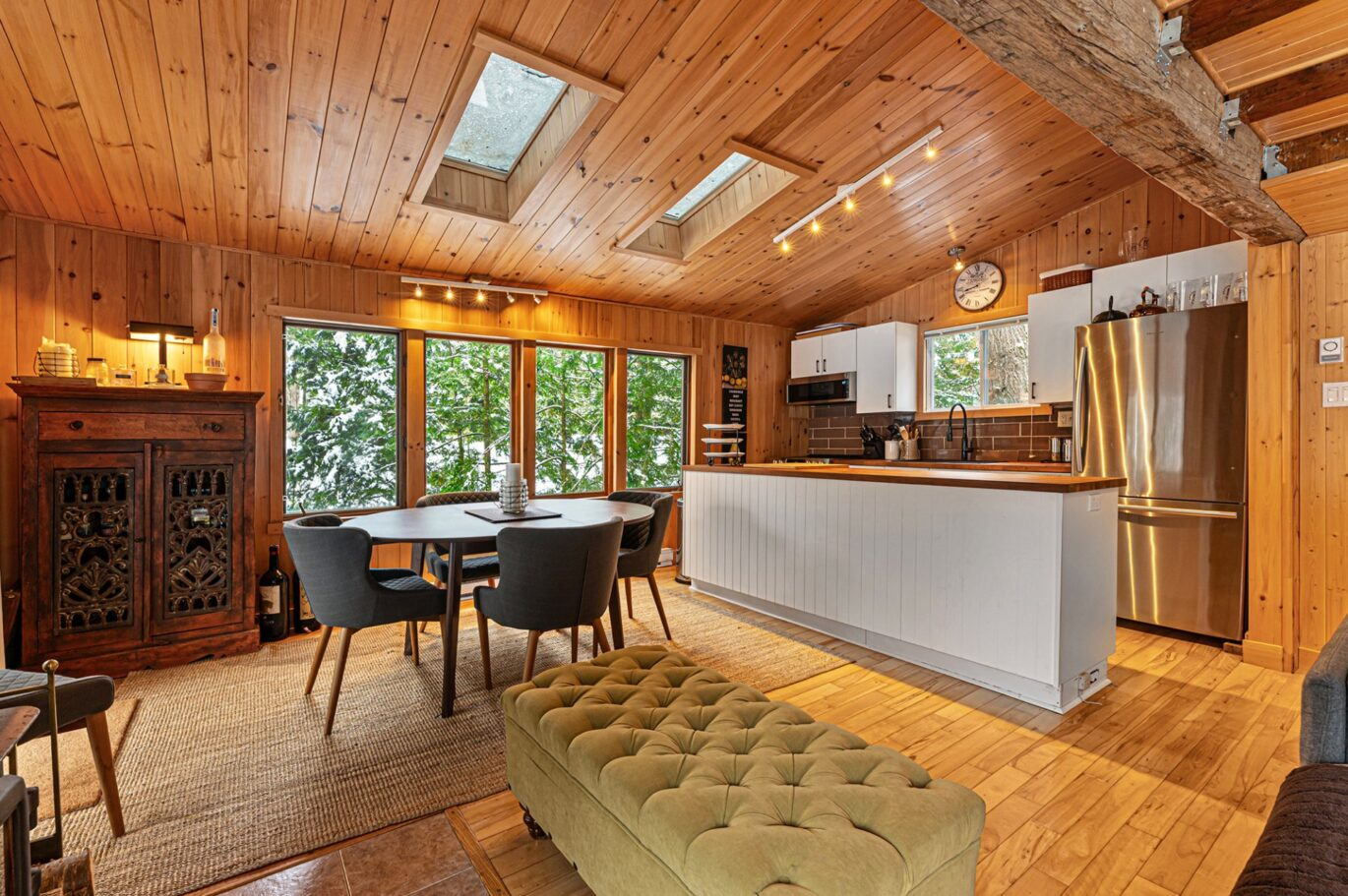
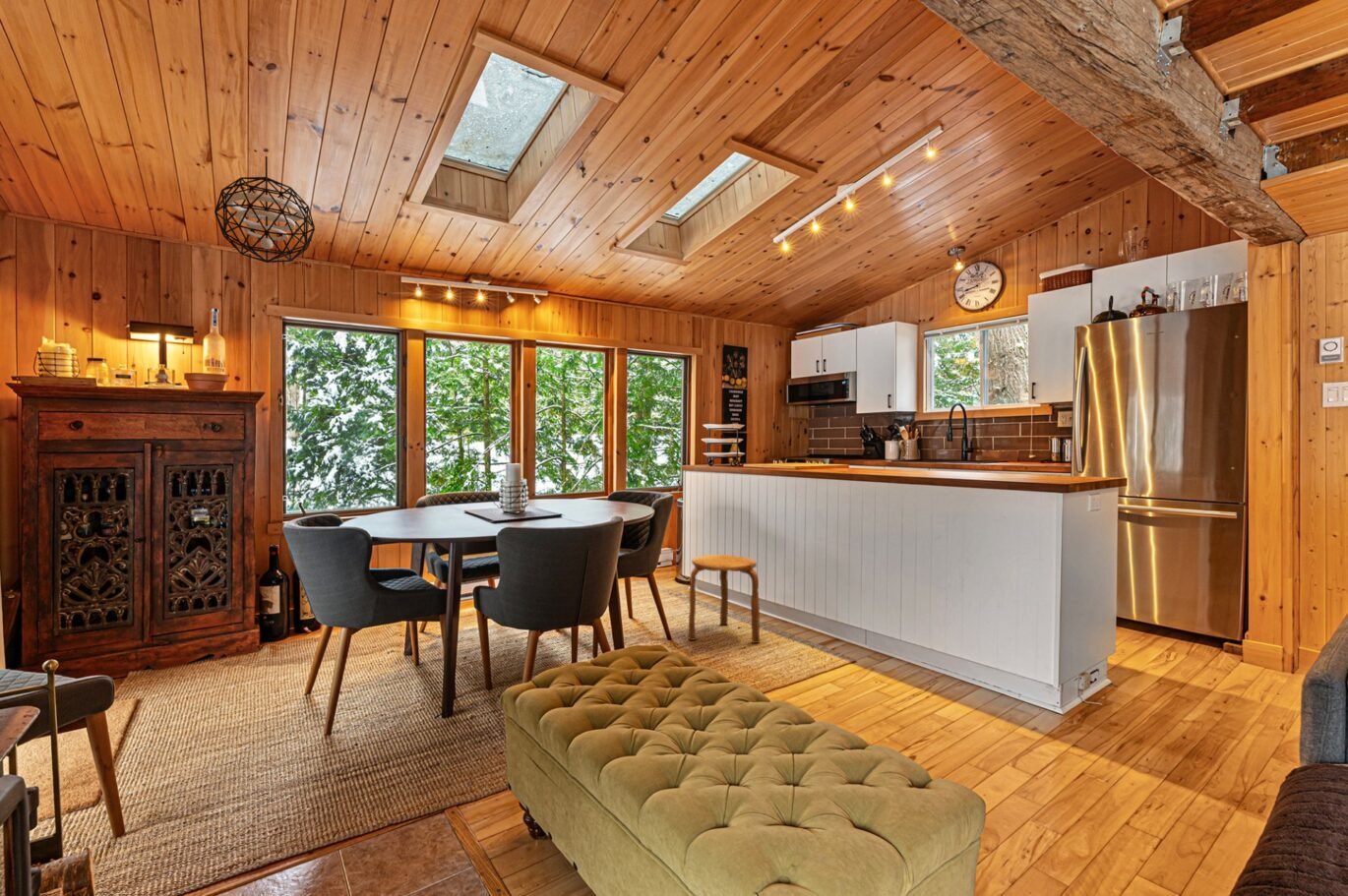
+ stool (724, 596)
+ pendant light (266, 209)
